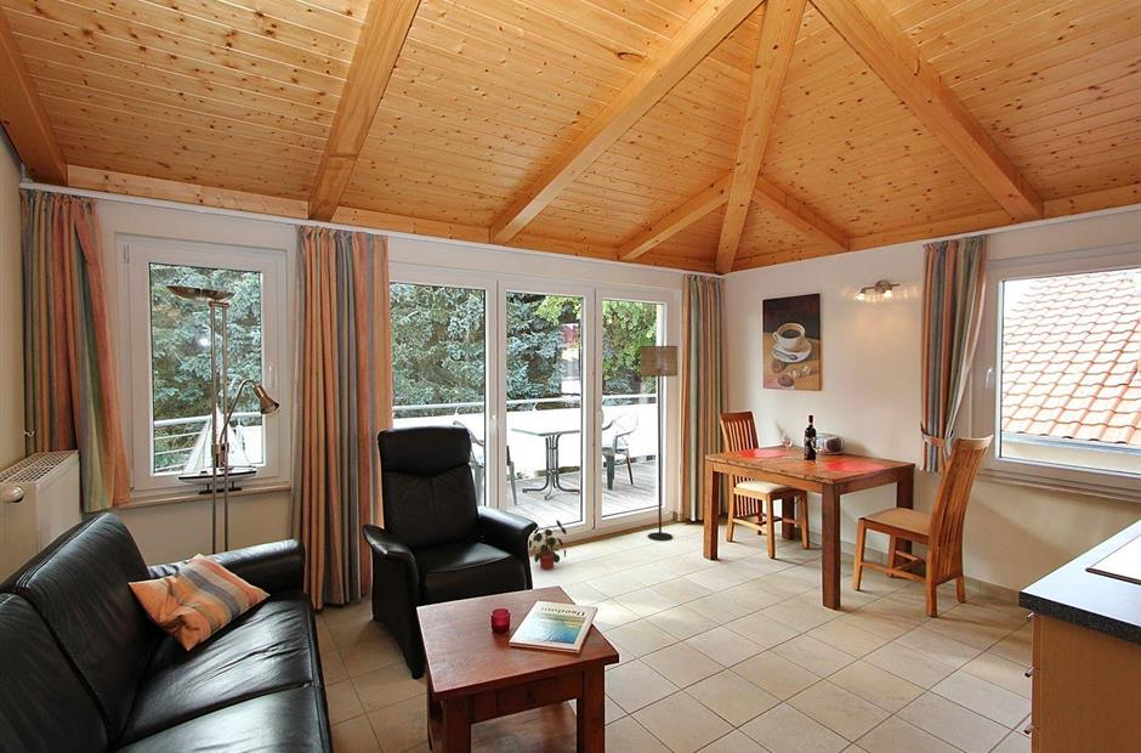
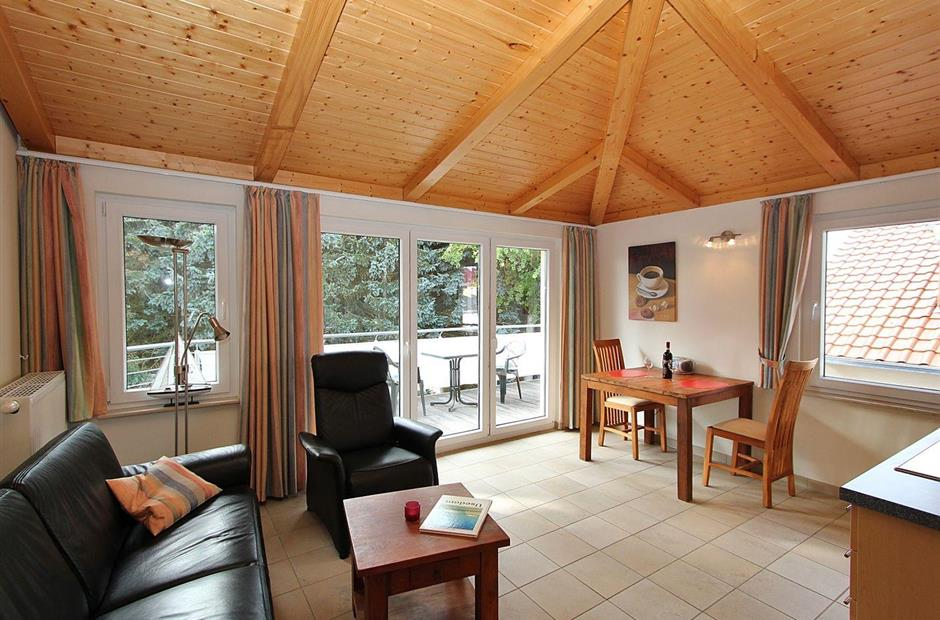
- potted plant (550, 543)
- floor lamp (659, 441)
